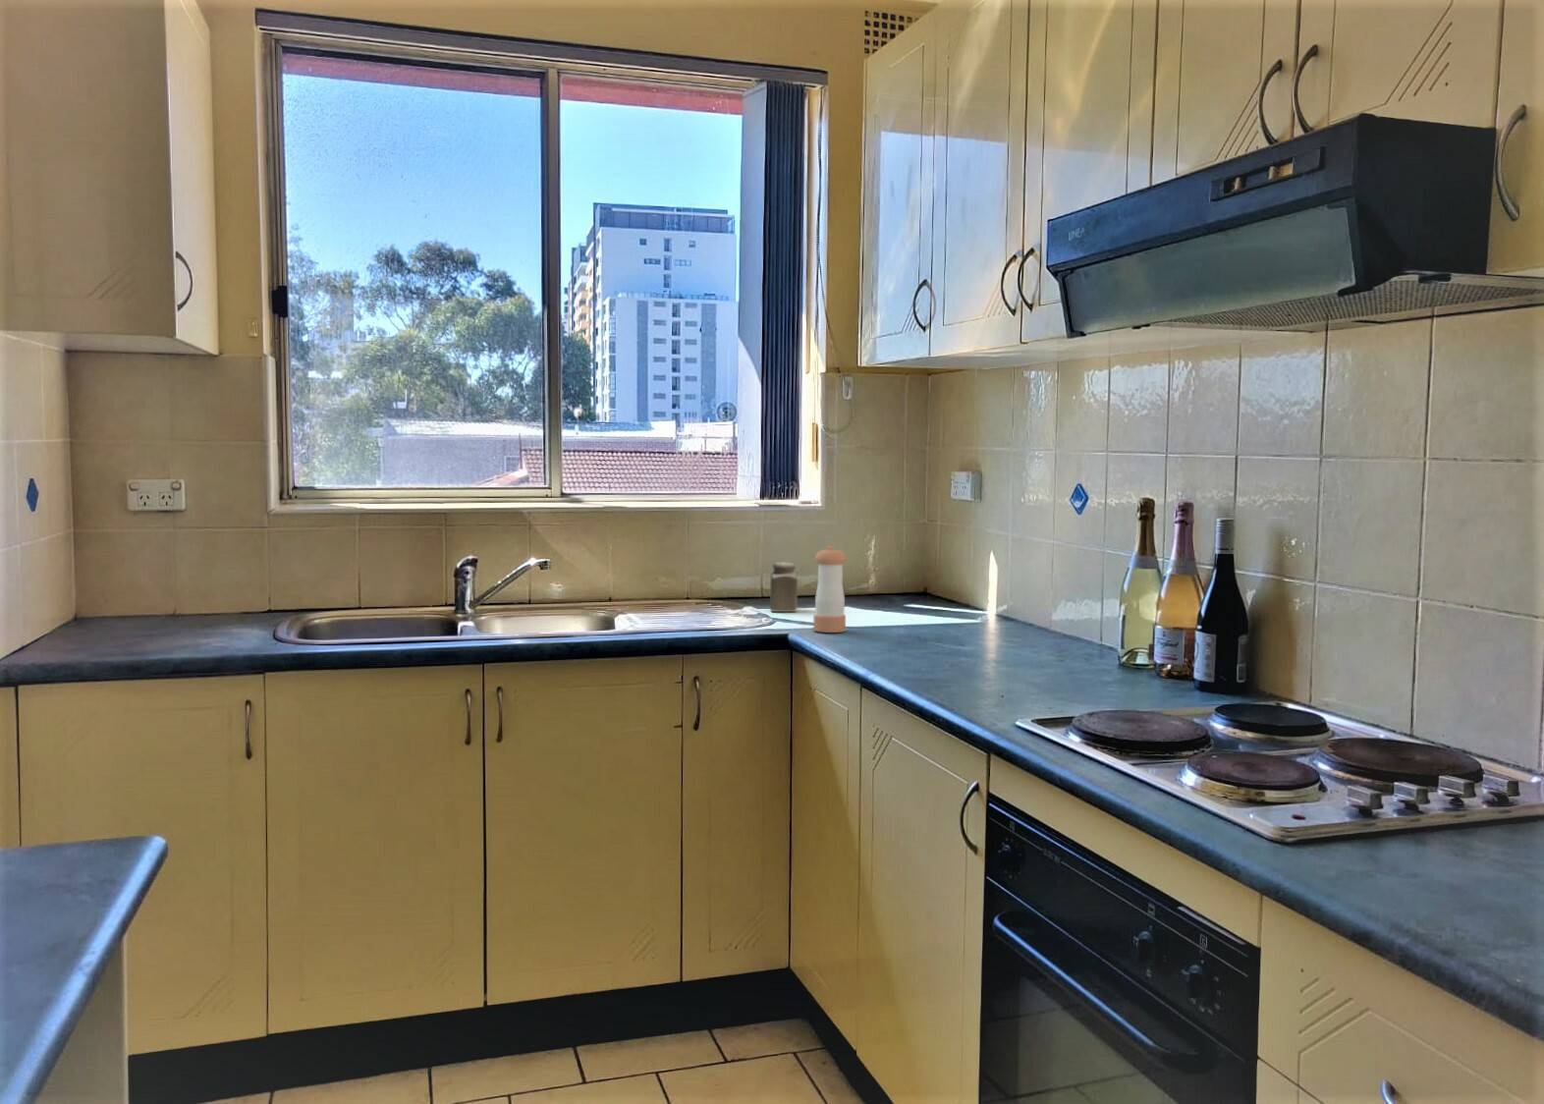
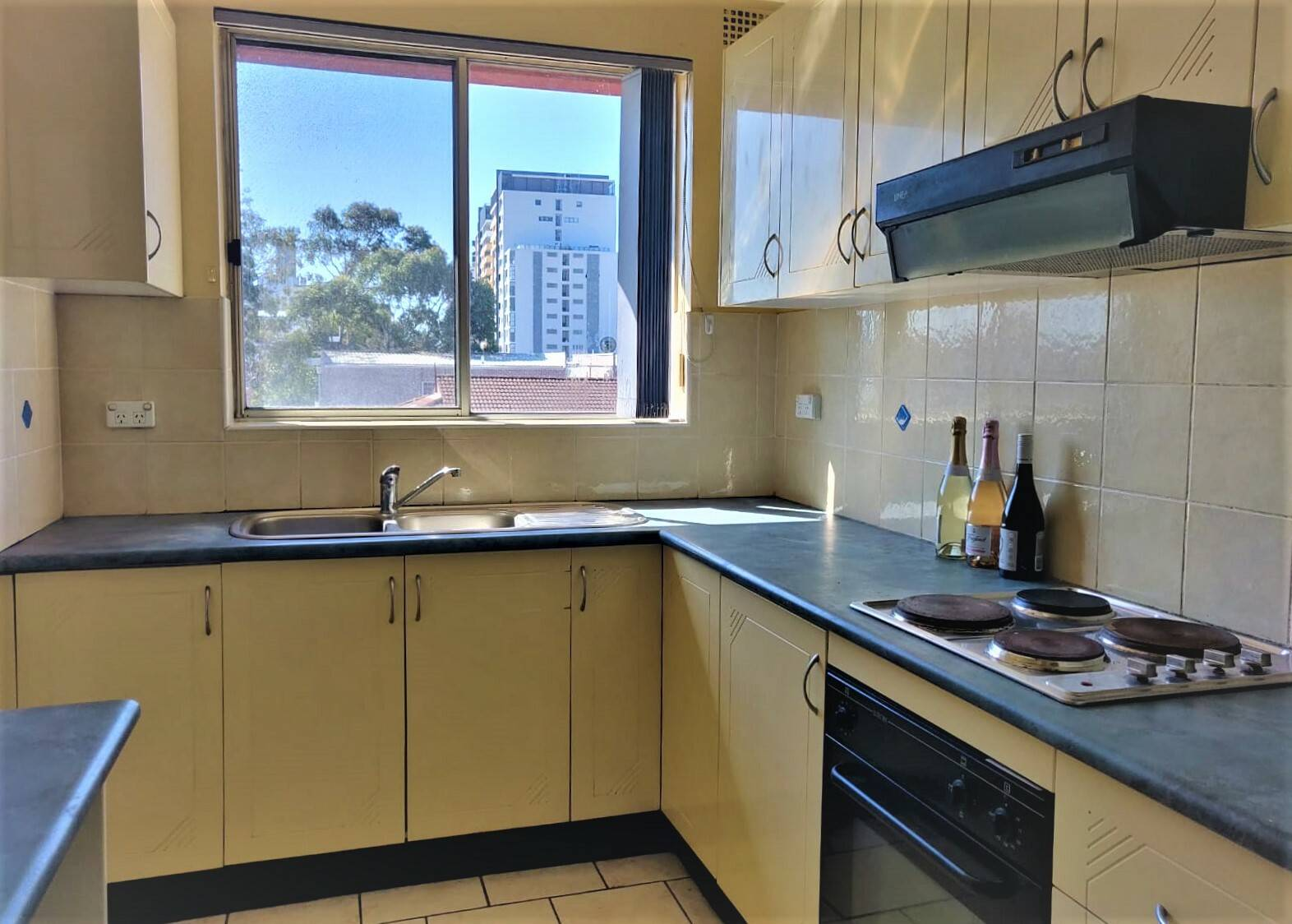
- salt shaker (783, 587)
- pepper shaker (829, 588)
